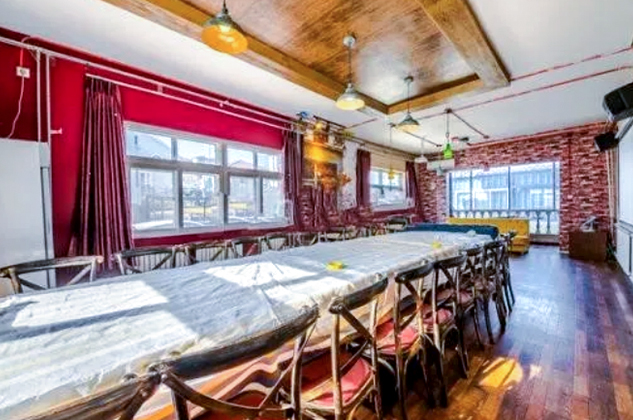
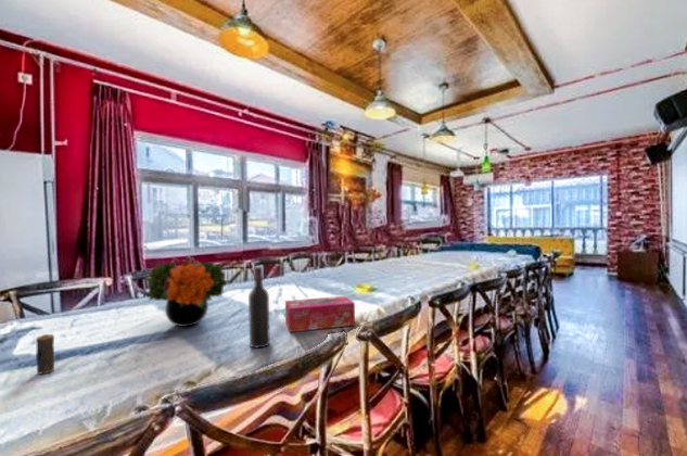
+ wine bottle (258, 305)
+ tissue box (319, 313)
+ flower arrangement (188, 289)
+ candle (44, 353)
